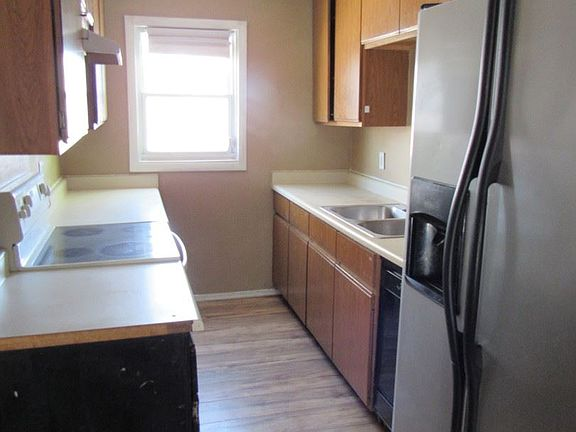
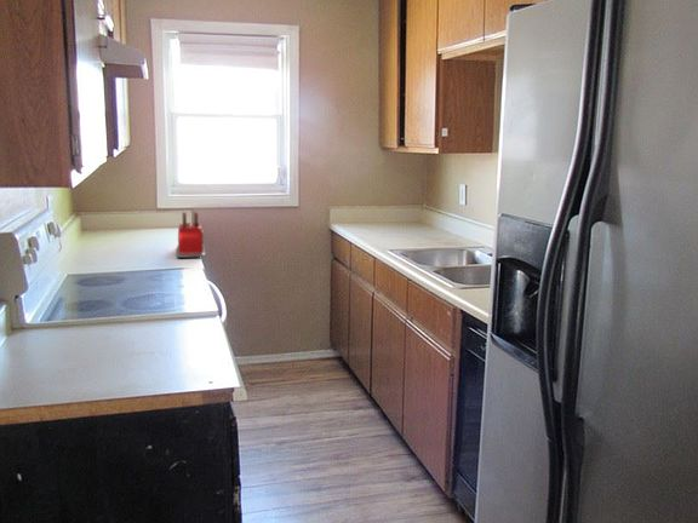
+ toaster (190, 231)
